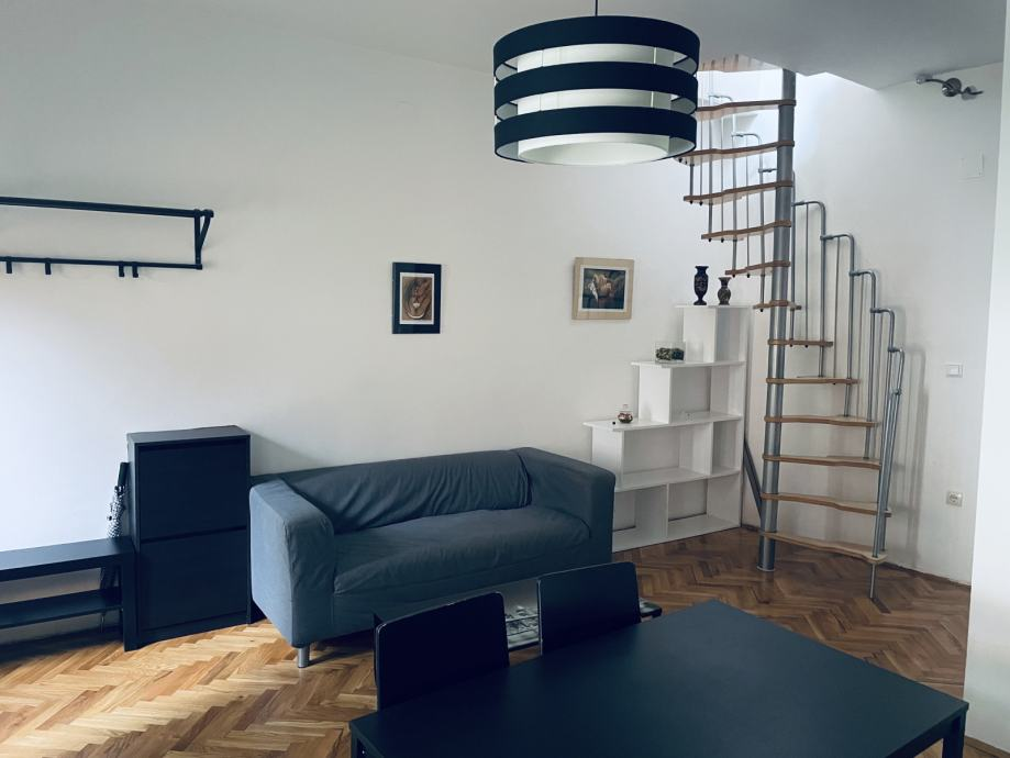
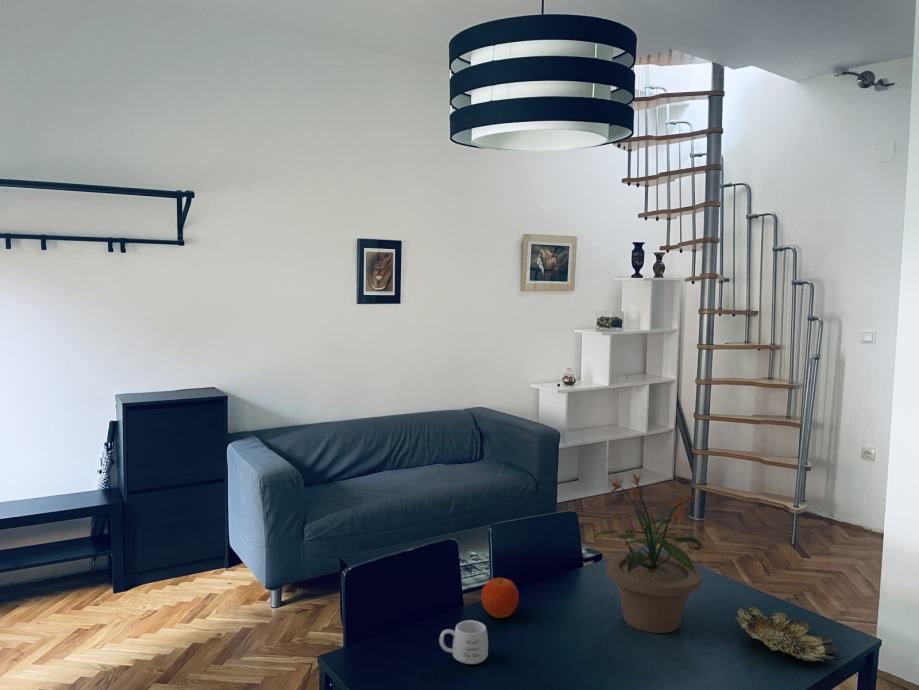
+ mug (463, 641)
+ potted plant (648, 549)
+ bowl (785, 634)
+ fruit (500, 597)
